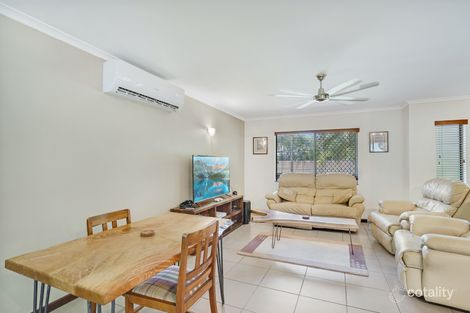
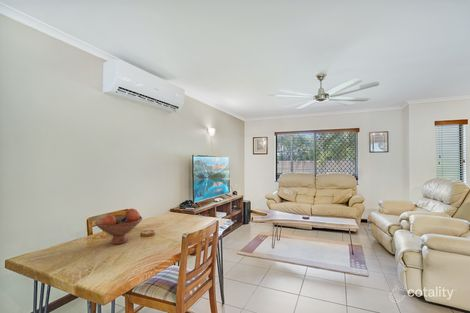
+ fruit bowl (119, 226)
